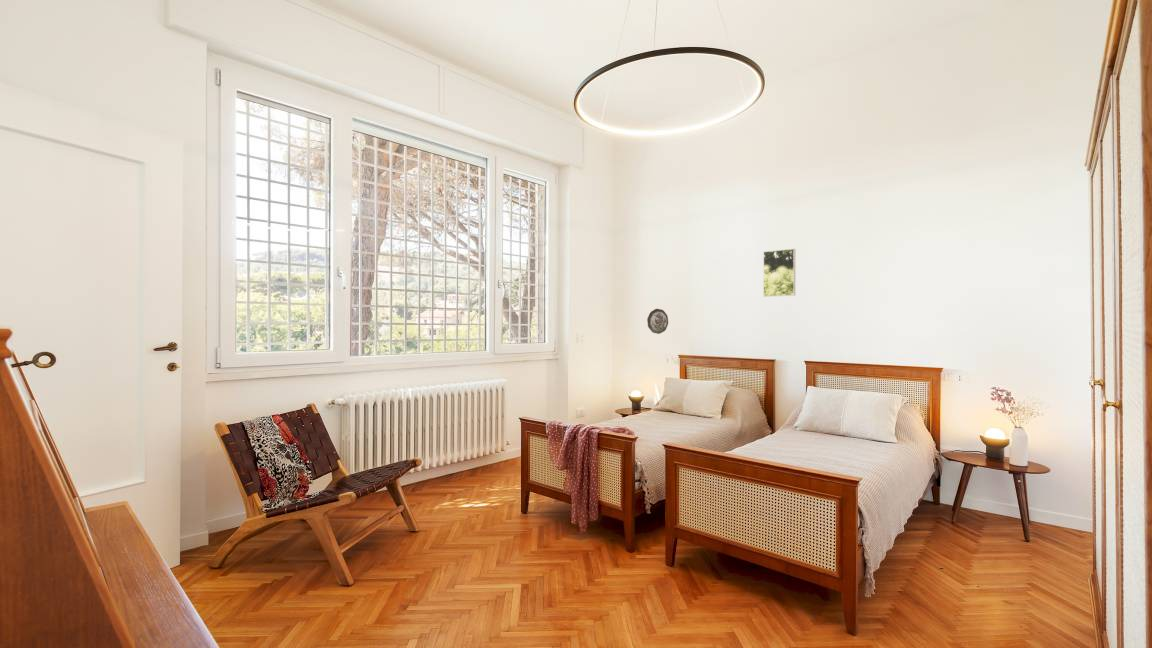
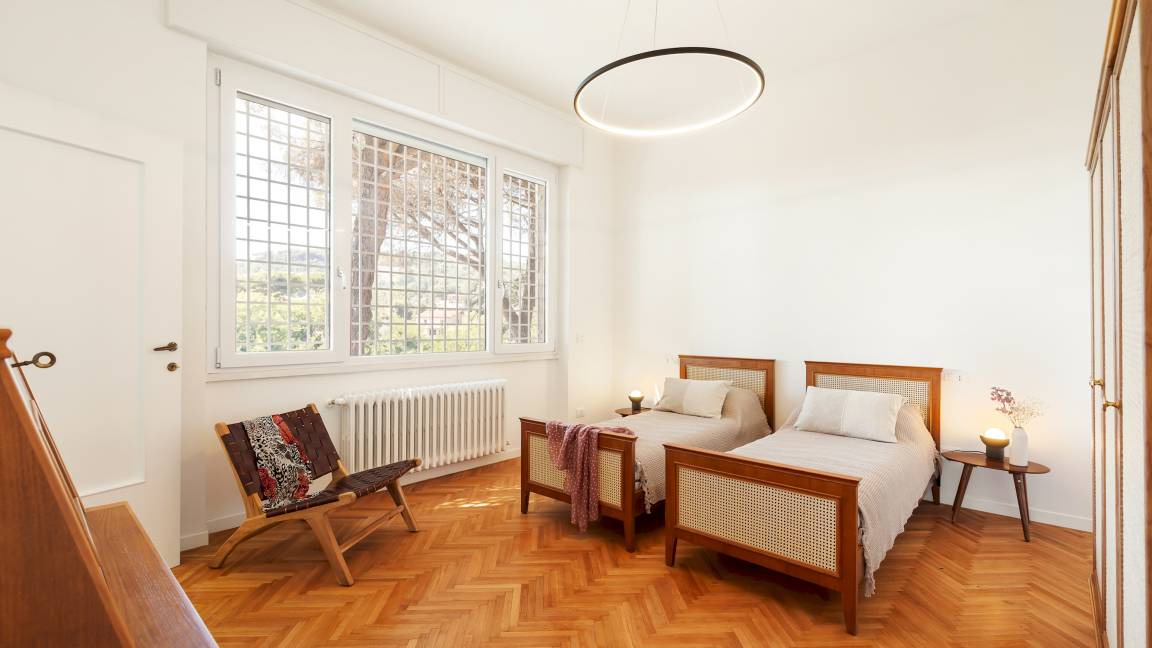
- decorative plate (658, 321)
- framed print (779, 273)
